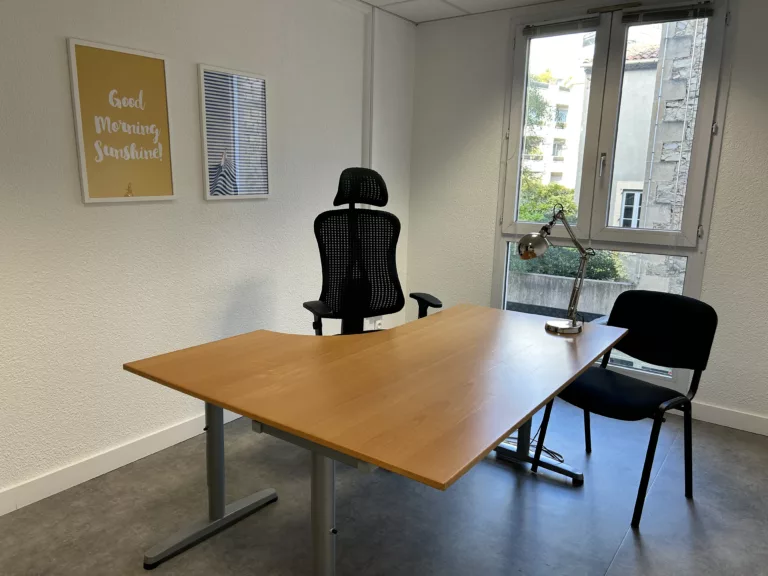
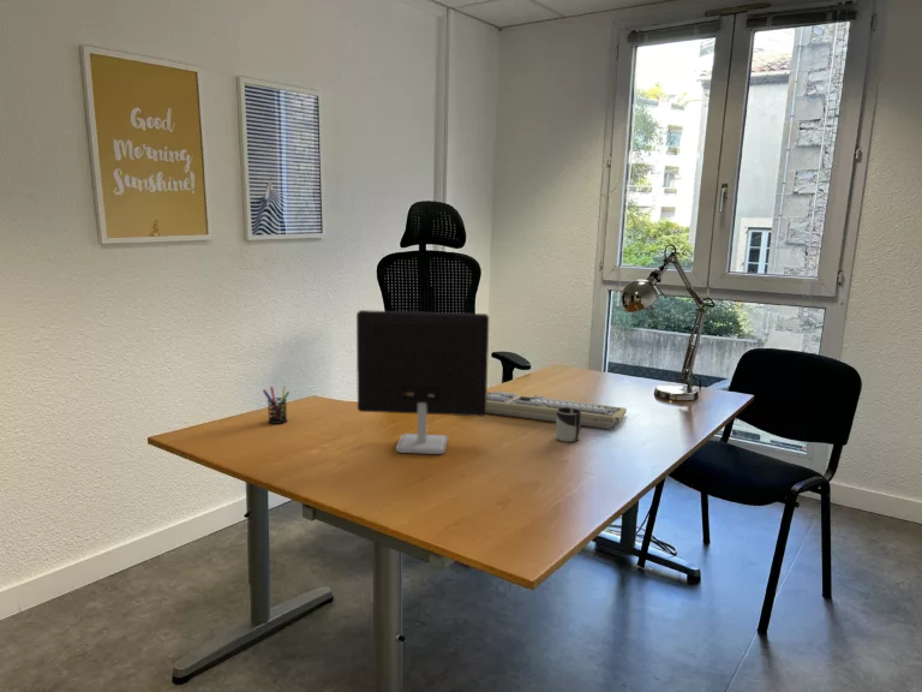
+ keyboard (545, 406)
+ pen holder (279, 402)
+ cup (570, 423)
+ computer monitor (421, 380)
